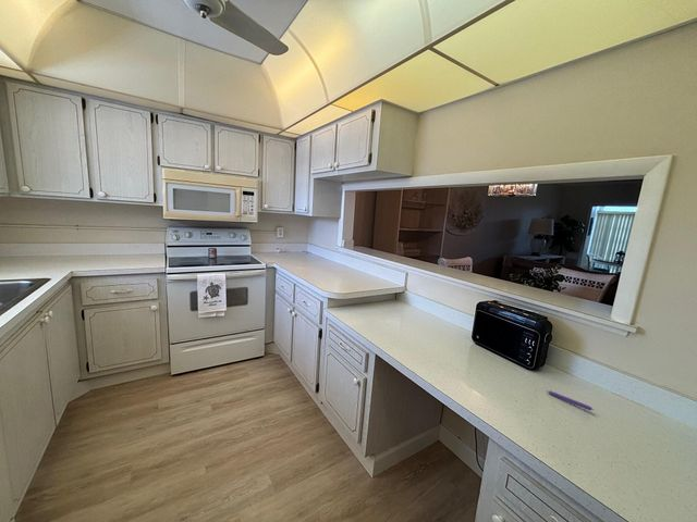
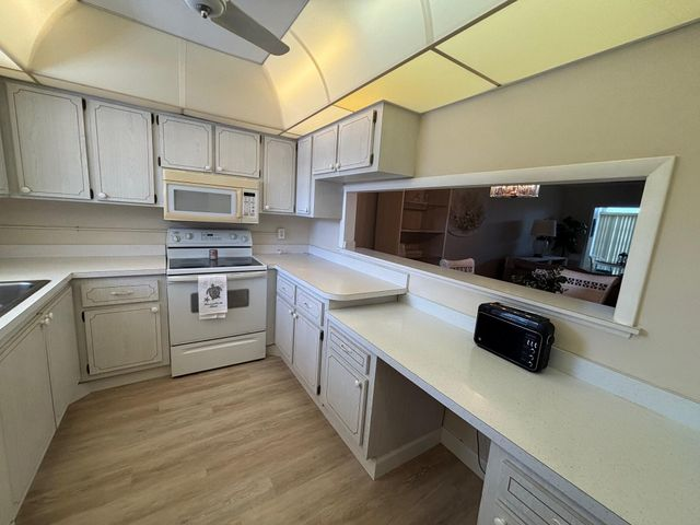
- pen (567, 399)
